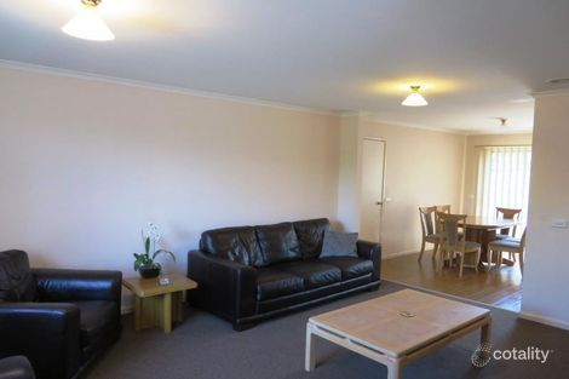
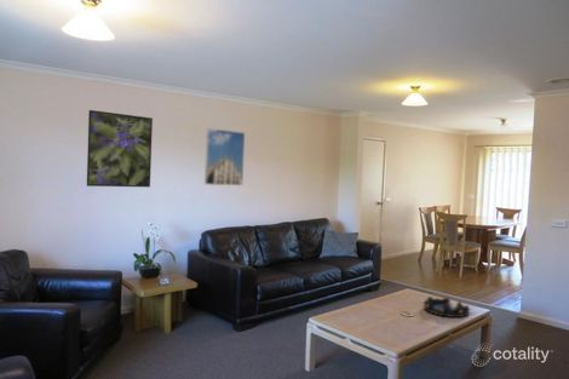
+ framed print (120, 150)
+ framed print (225, 157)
+ decorative bowl (444, 305)
